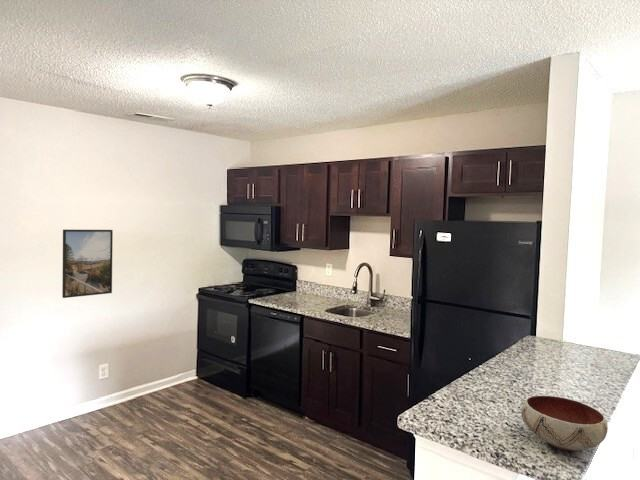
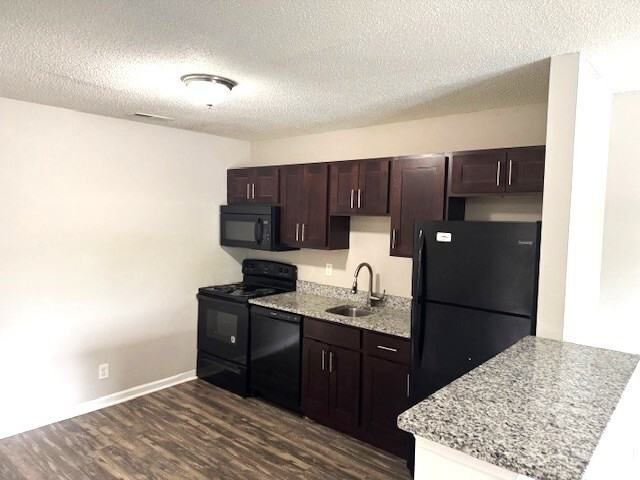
- bowl (562, 426)
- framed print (88, 262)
